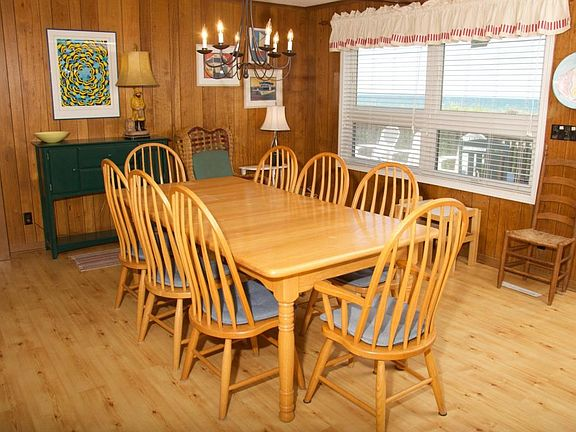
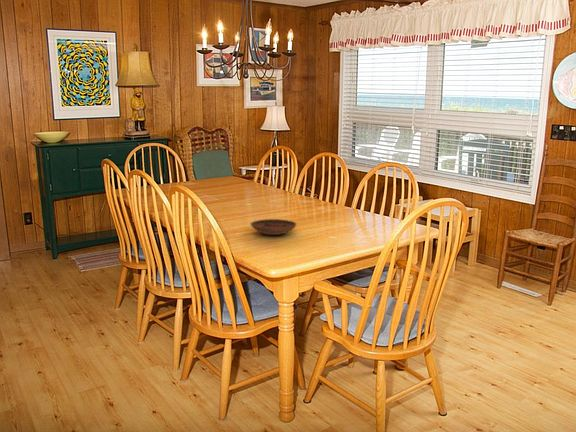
+ bowl (273, 227)
